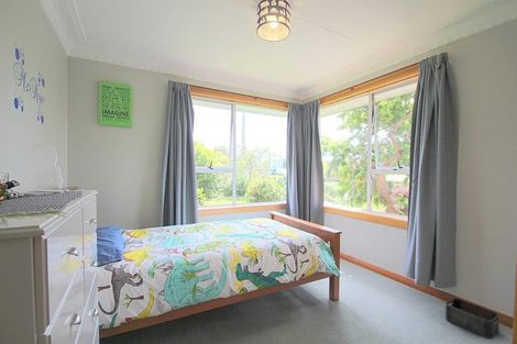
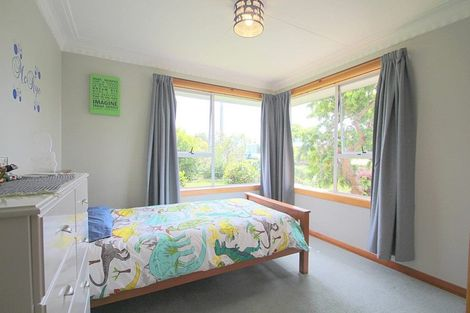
- storage bin (471, 317)
